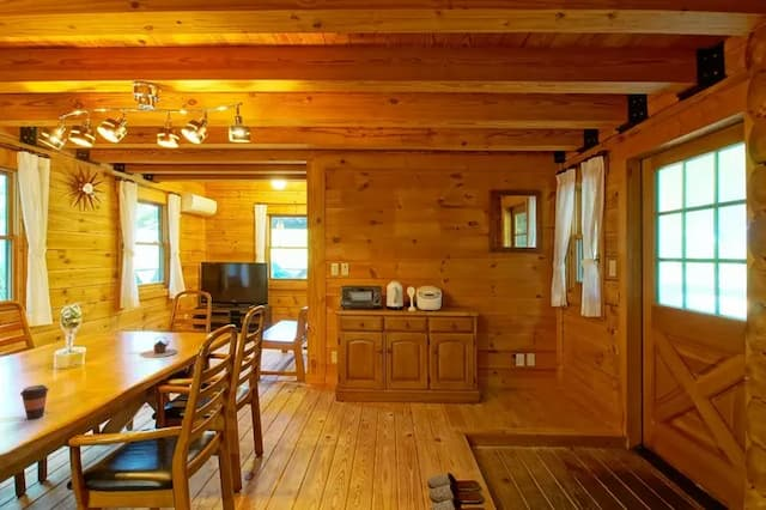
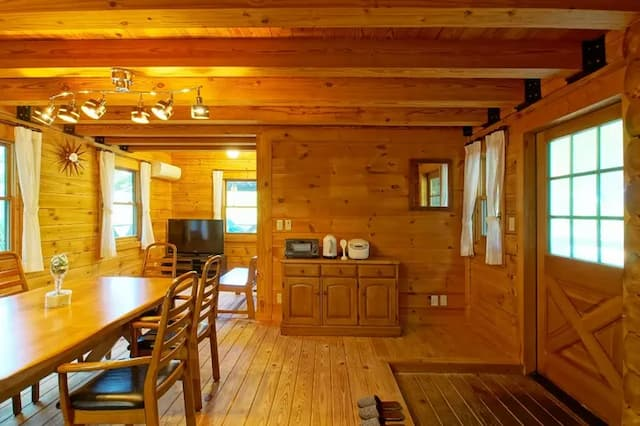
- coffee cup (35, 401)
- teapot (158, 345)
